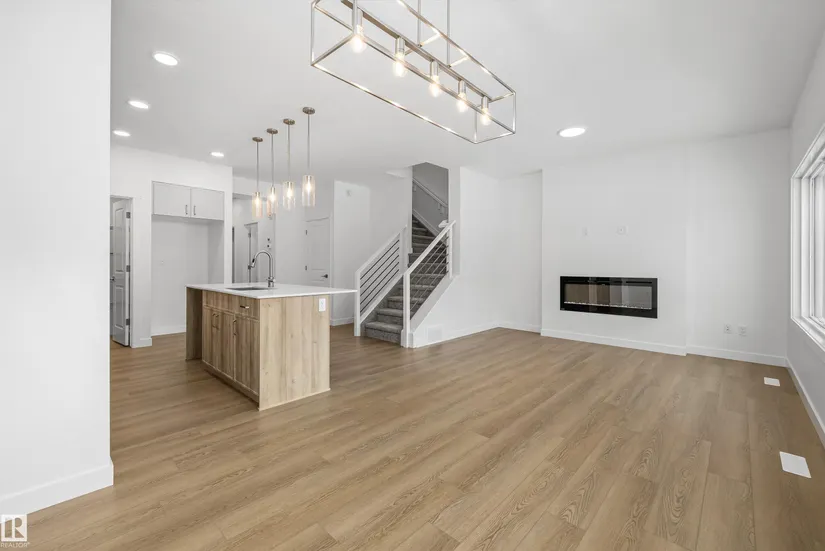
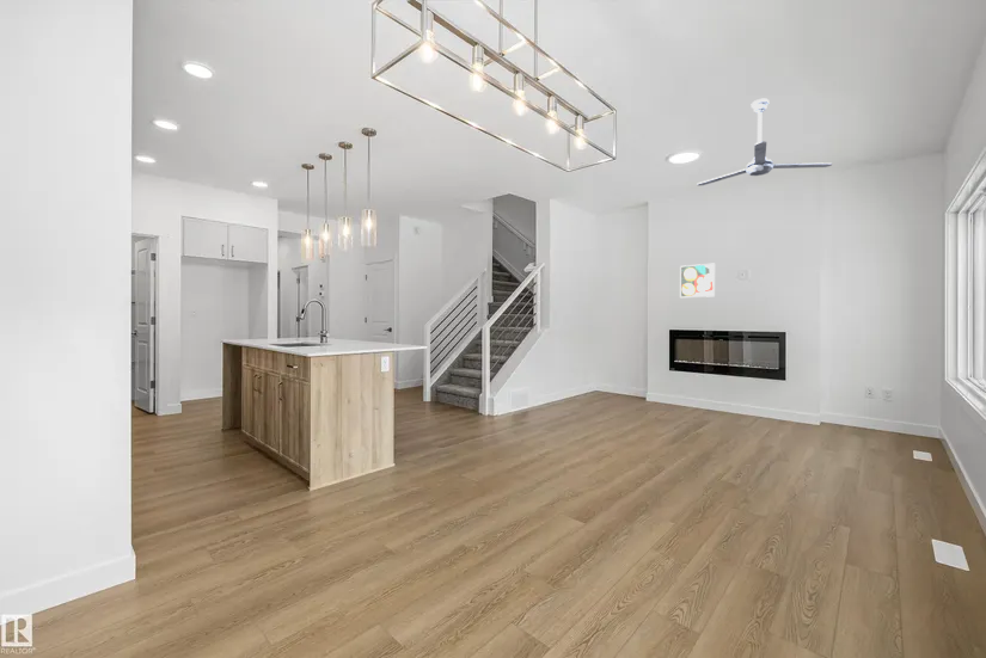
+ ceiling fan (760, 130)
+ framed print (697, 281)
